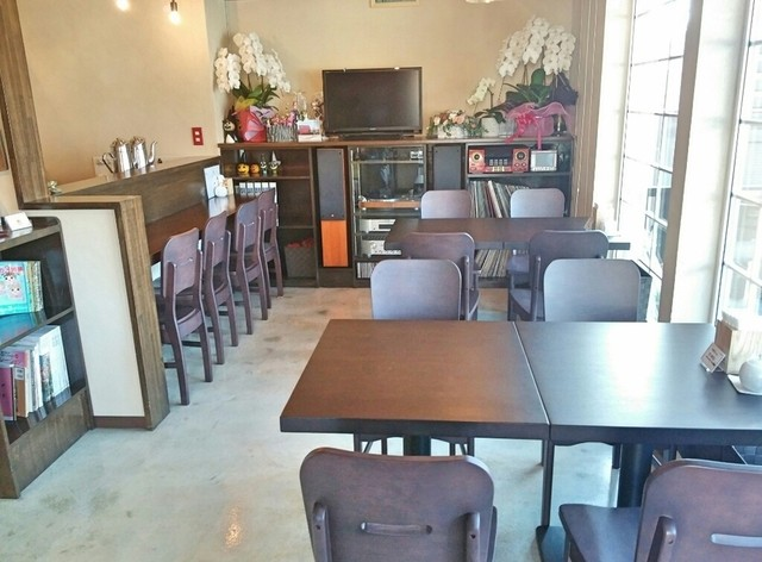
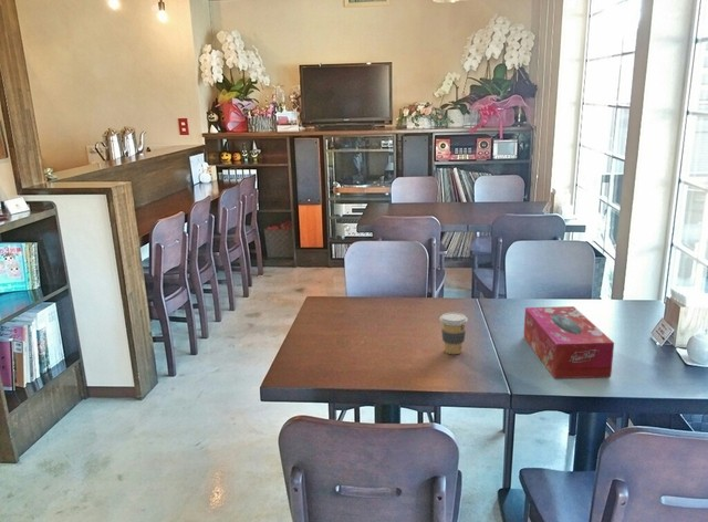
+ coffee cup (452, 333)
+ tissue box (564, 340)
